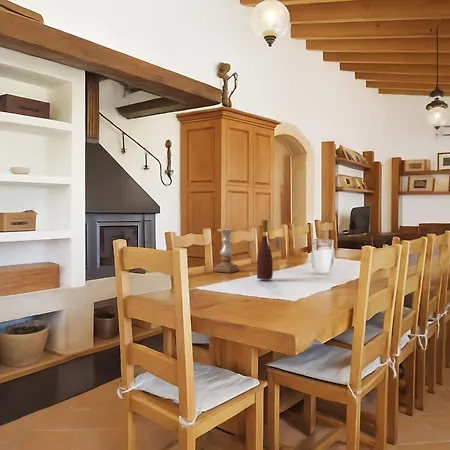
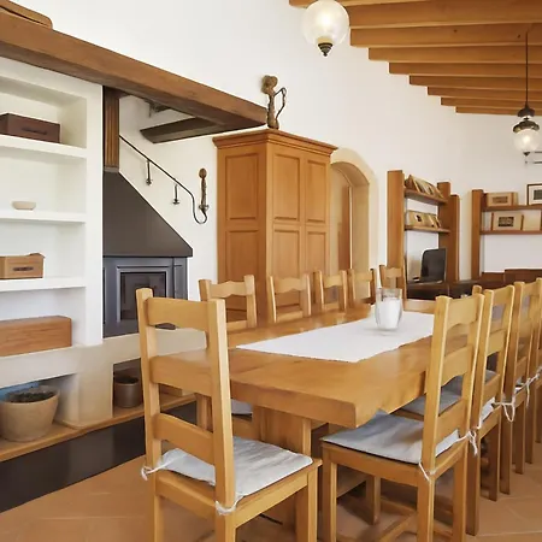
- wine bottle (264, 250)
- candle holder (226, 250)
